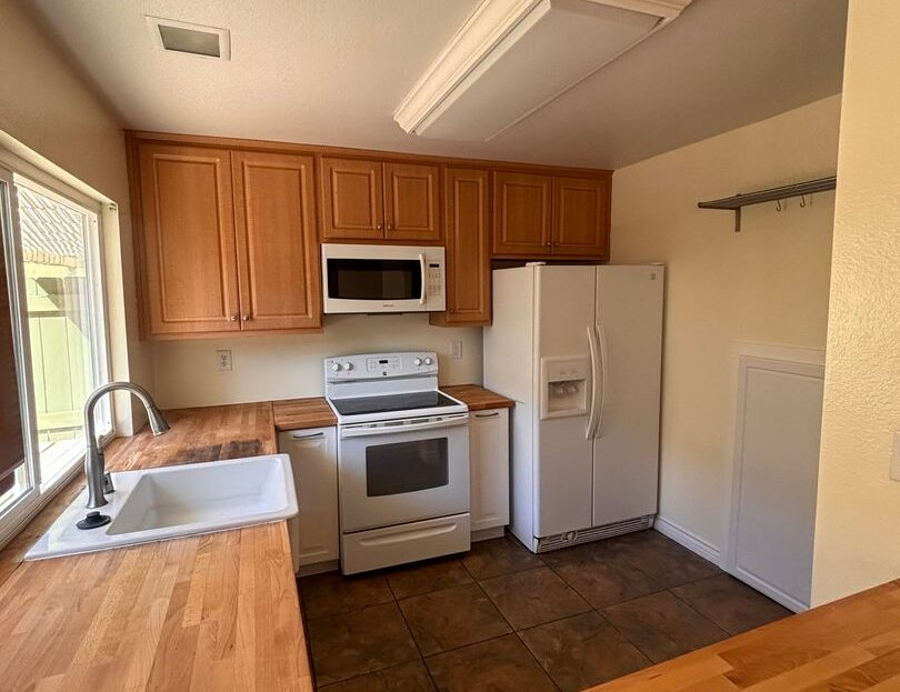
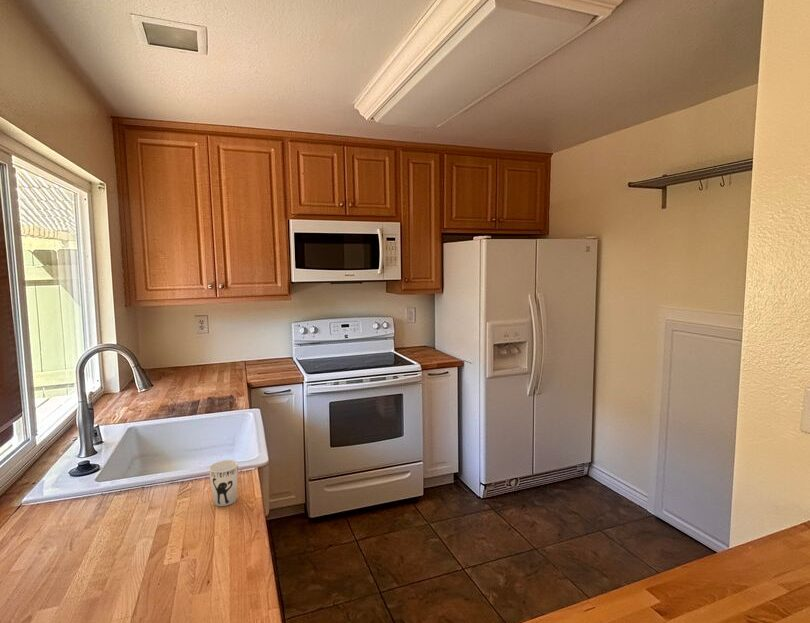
+ cup (224, 483)
